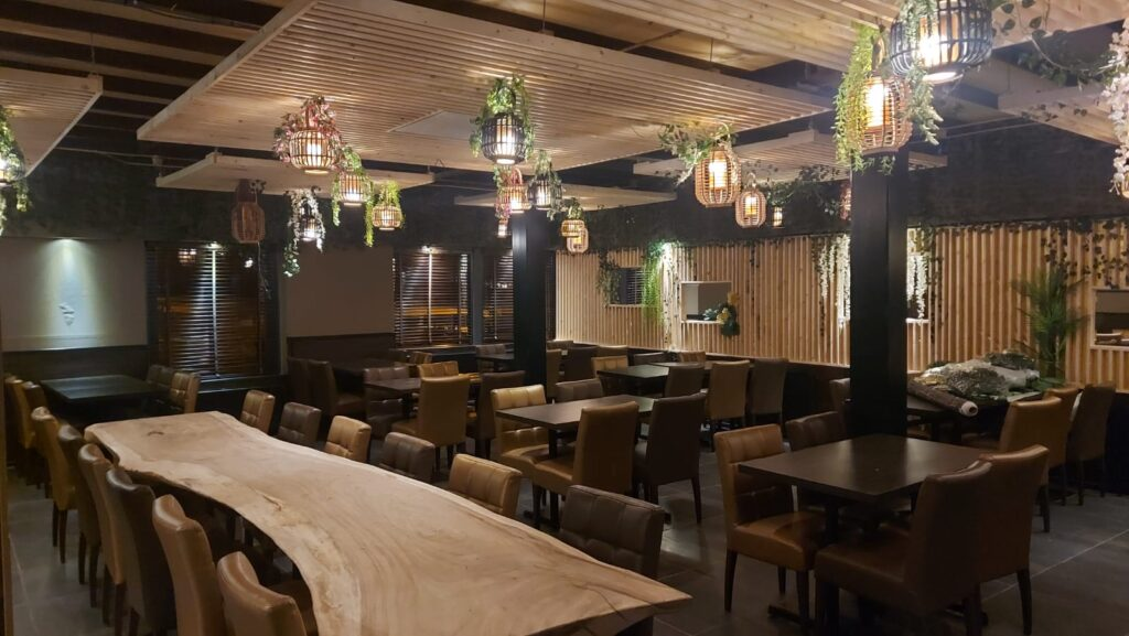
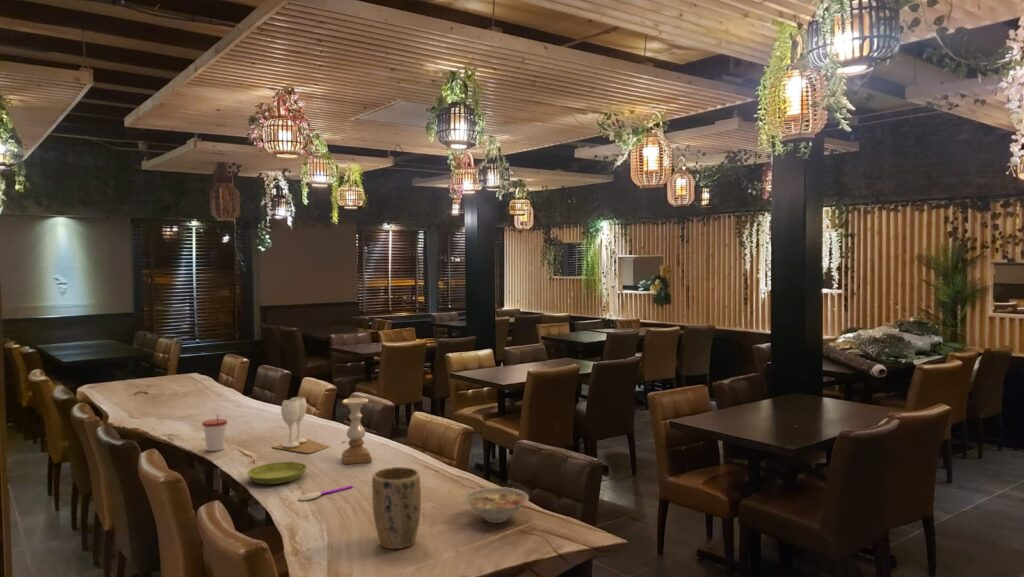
+ plant pot (396, 508)
+ saucer (277, 473)
+ candle holder (355, 429)
+ cup (215, 431)
+ wineglass (303, 417)
+ spoon (326, 491)
+ soup bowl (496, 507)
